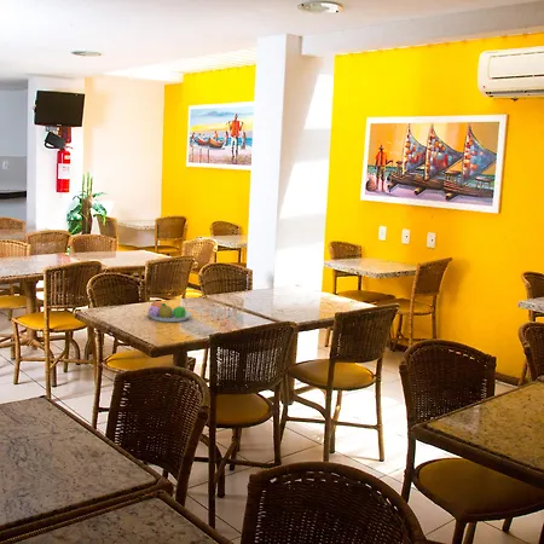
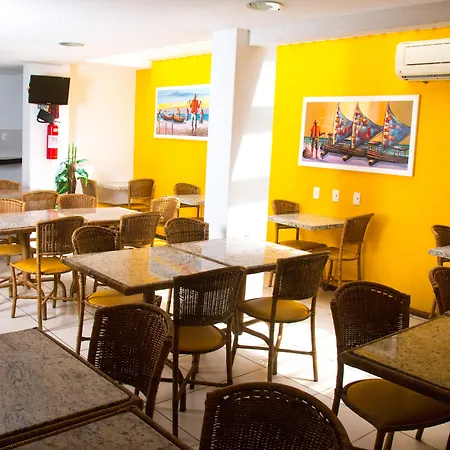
- fruit bowl (169, 309)
